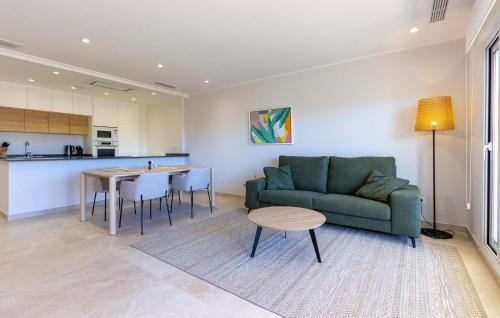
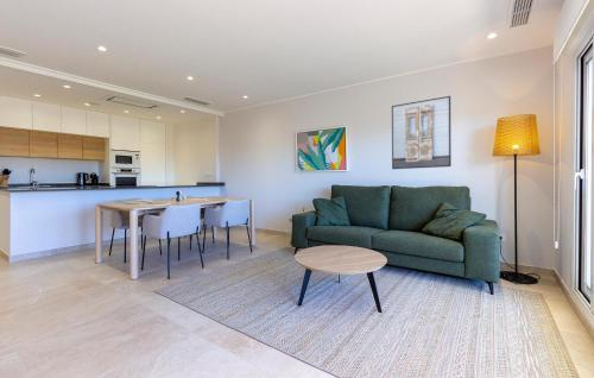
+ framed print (419, 134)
